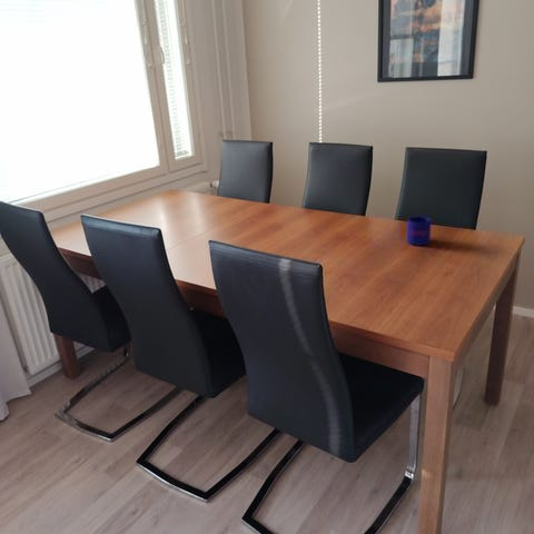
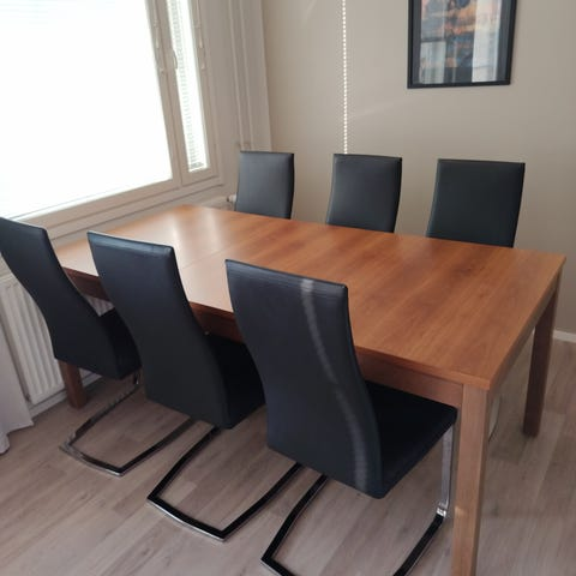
- mug (418, 229)
